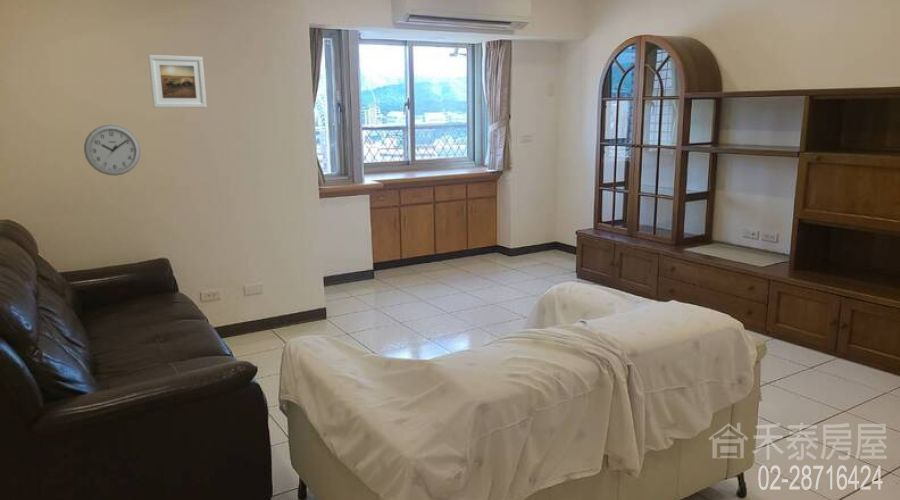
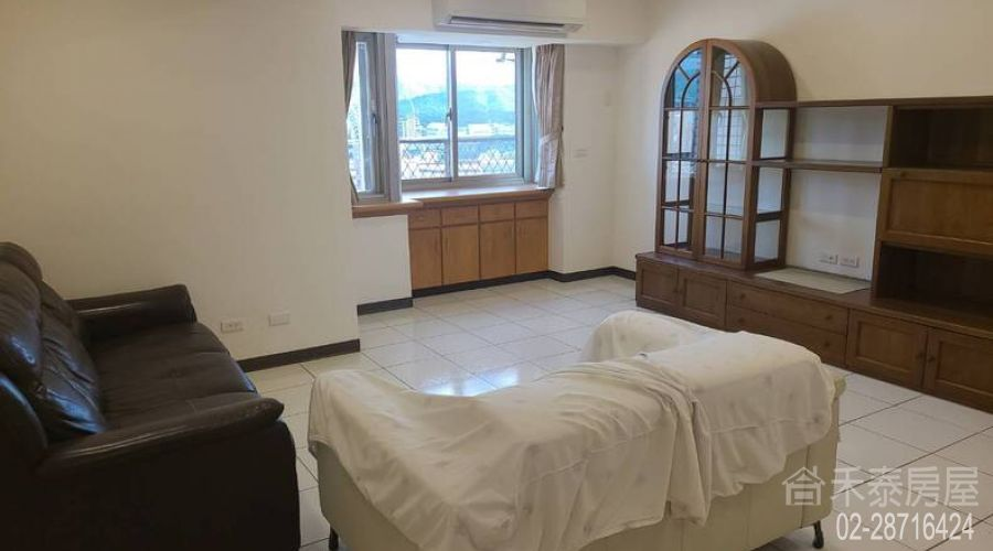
- wall clock (112, 150)
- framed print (178, 81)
